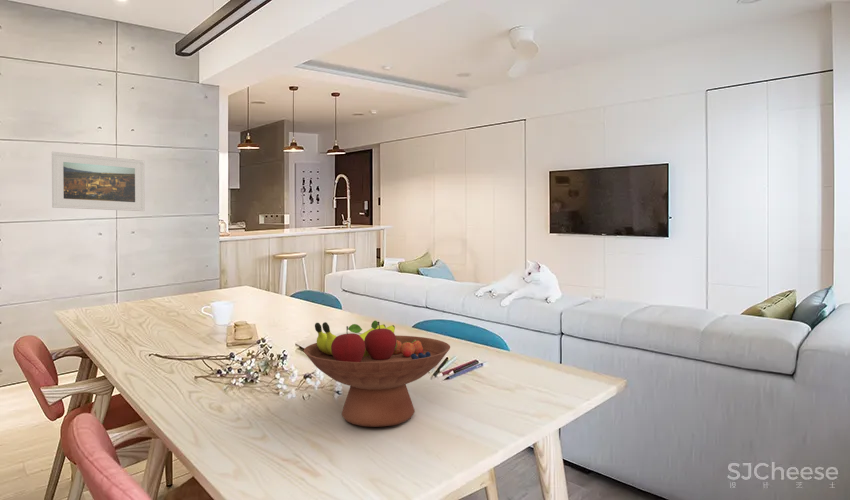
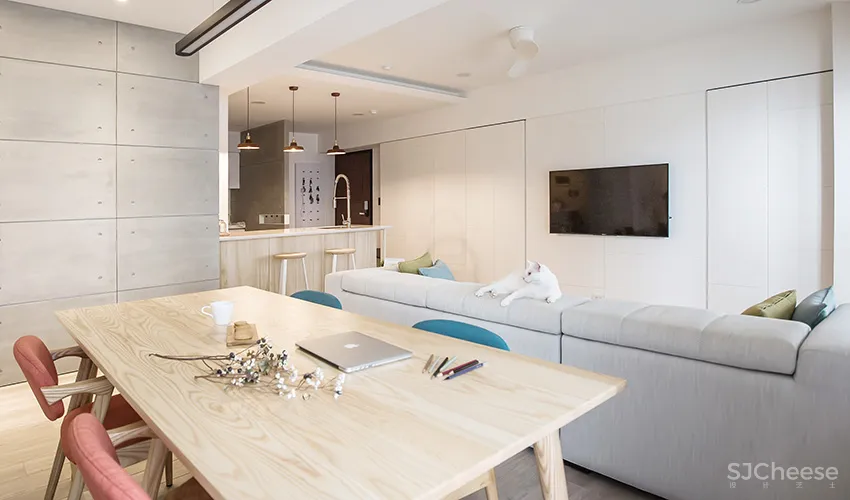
- fruit bowl (378, 368)
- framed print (100, 182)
